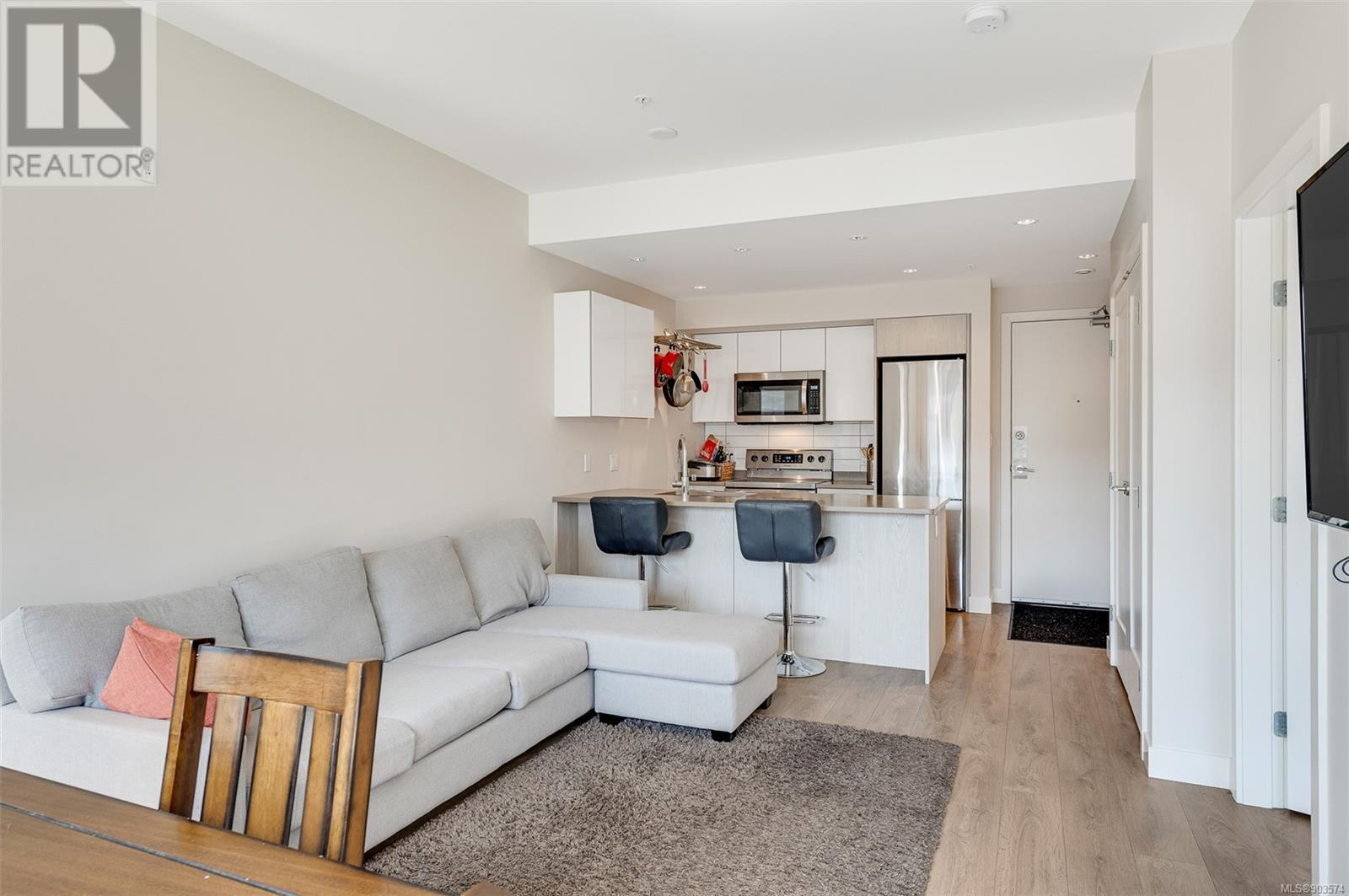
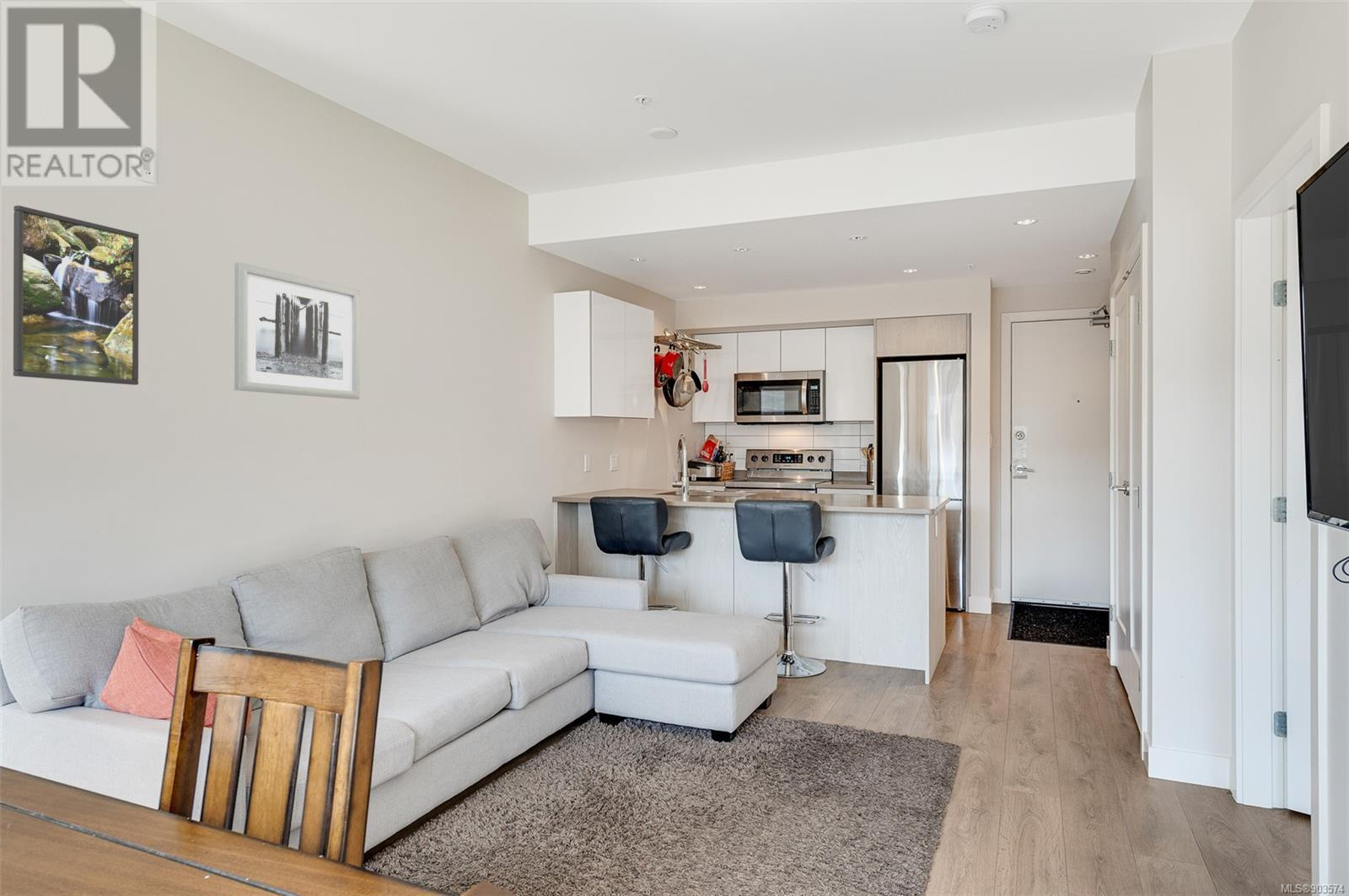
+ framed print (79, 300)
+ wall art (302, 336)
